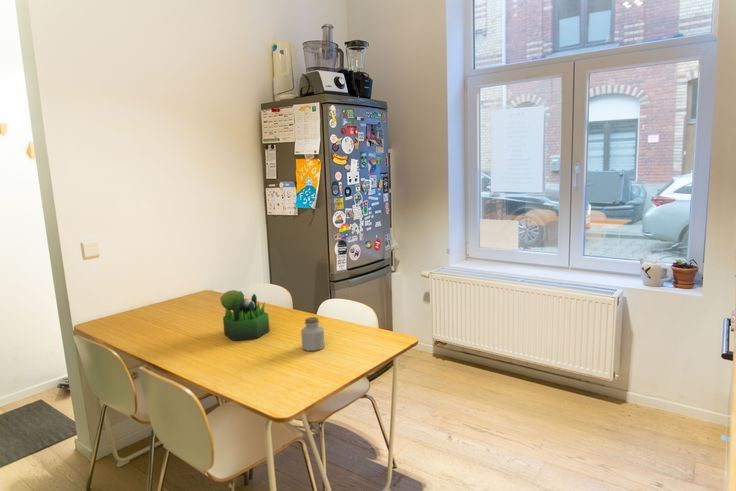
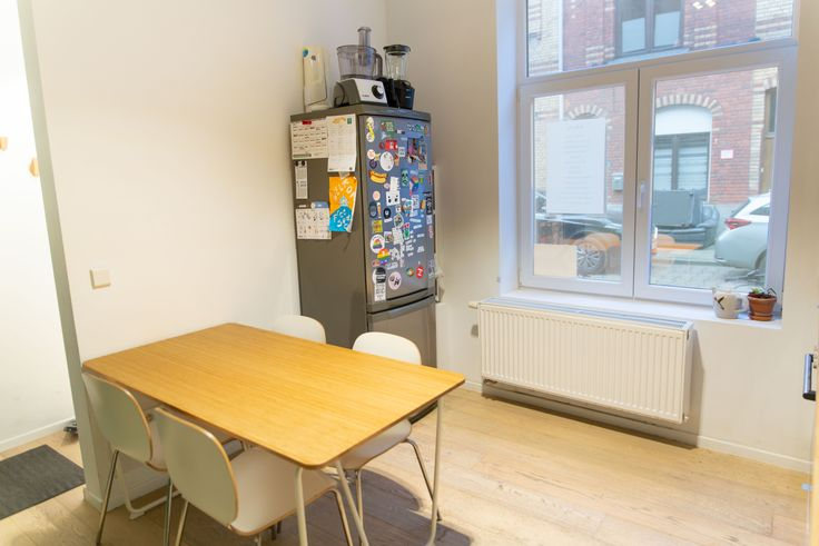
- plant (244, 311)
- jar (312, 332)
